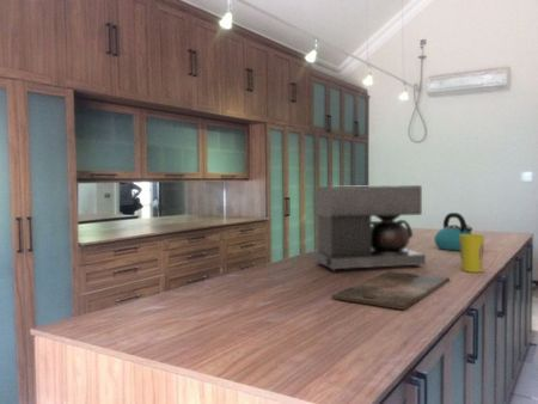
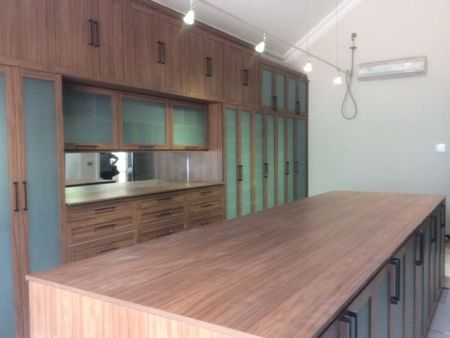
- coffee maker (367, 225)
- cup (471, 252)
- cutting board (395, 287)
- kettle (456, 231)
